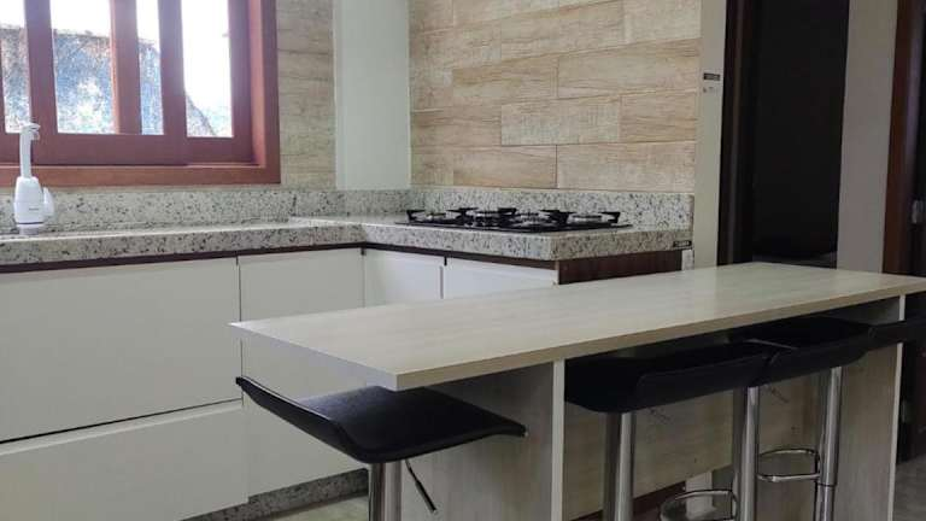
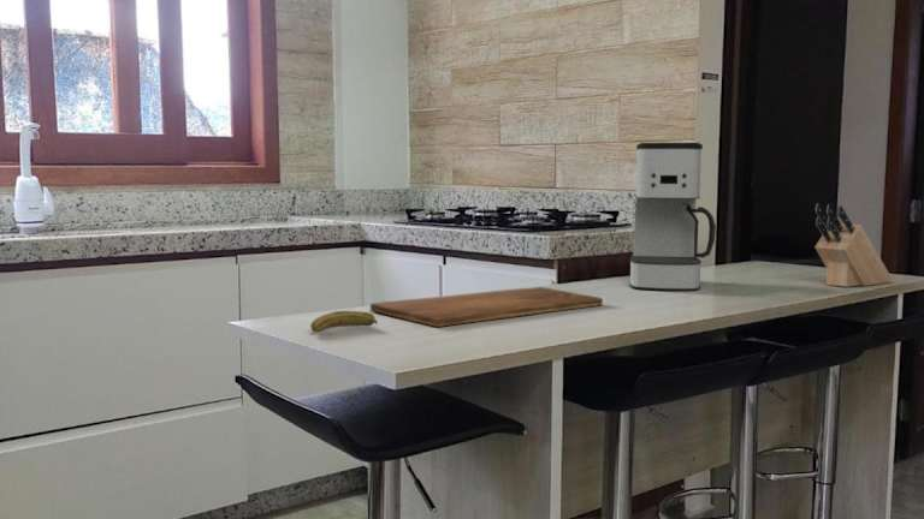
+ coffee maker (673, 214)
+ cutting board (491, 304)
+ banana (342, 321)
+ knife block (851, 243)
